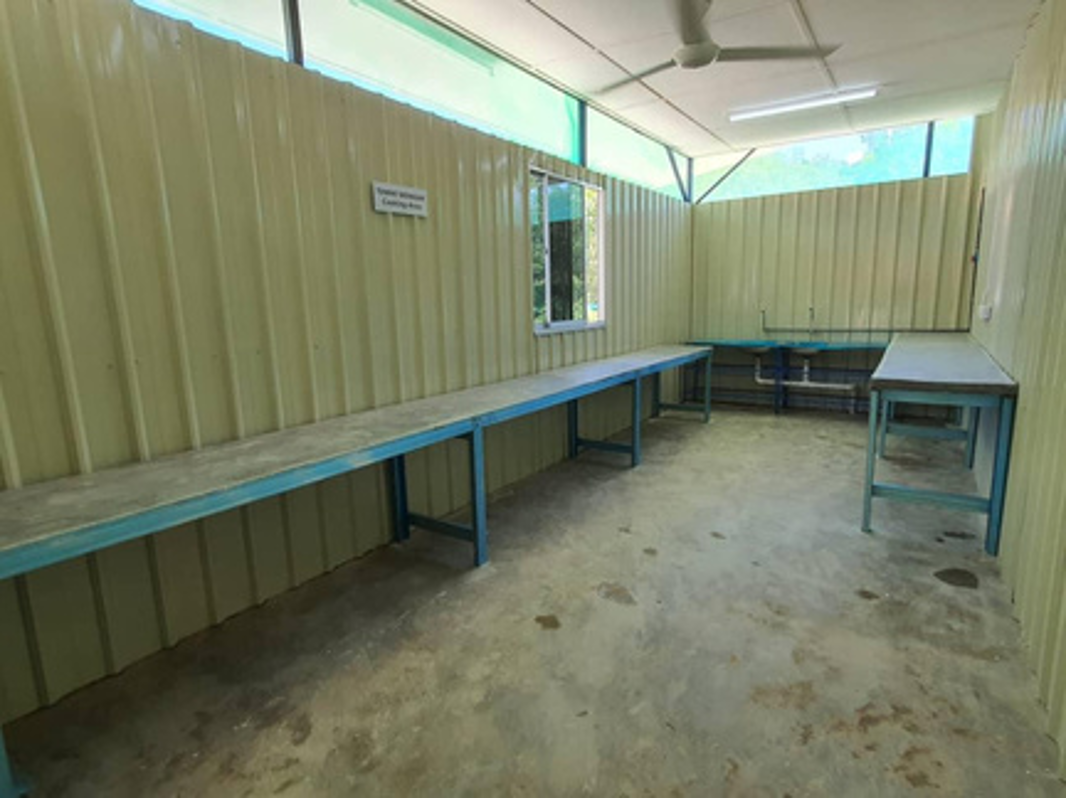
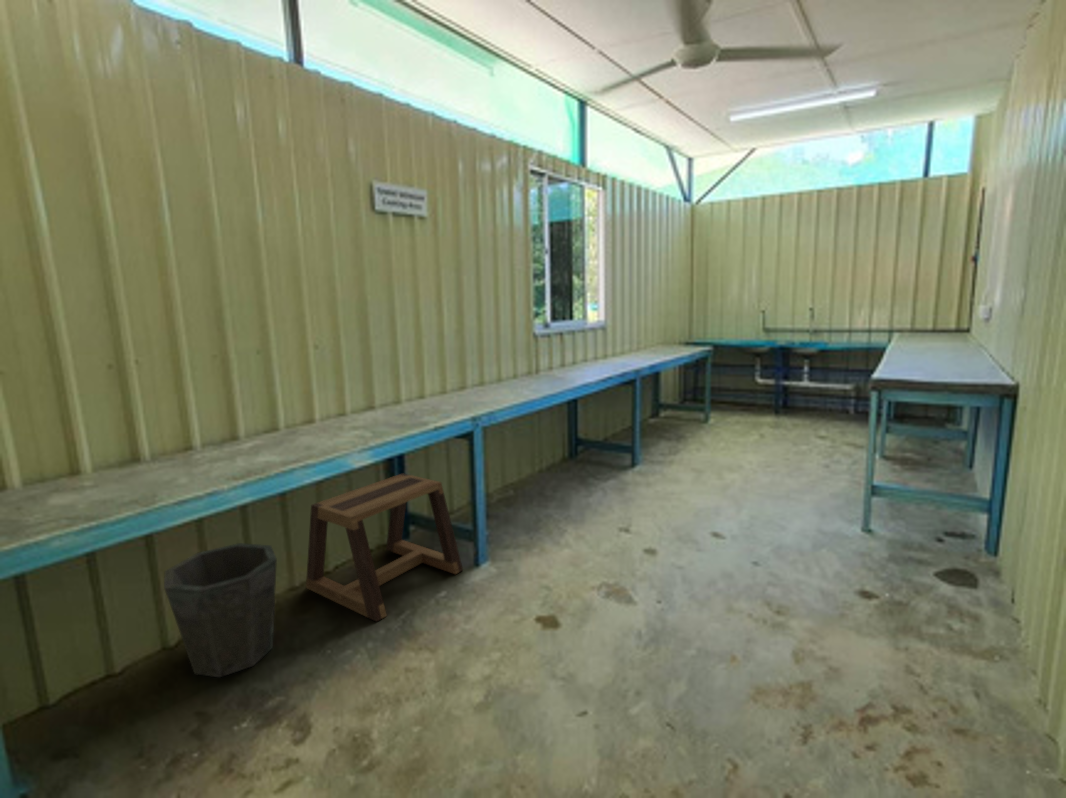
+ stool (387, 538)
+ waste bin (227, 609)
